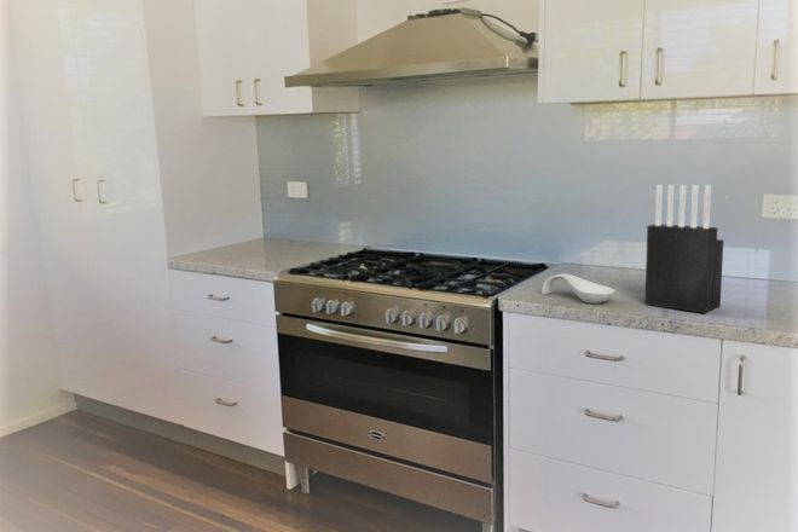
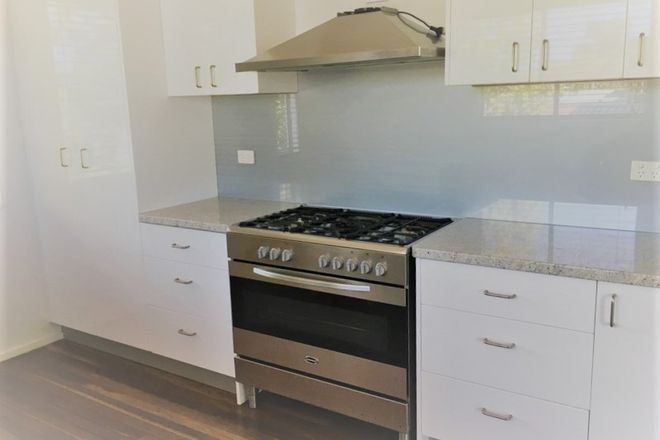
- spoon rest (577, 287)
- knife block (686, 245)
